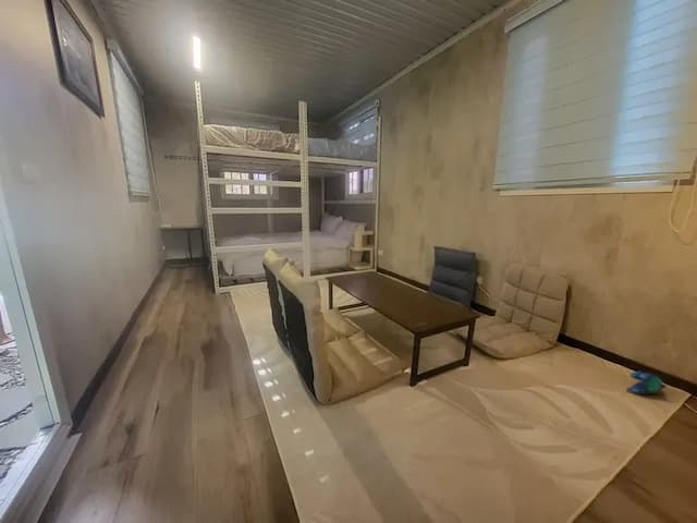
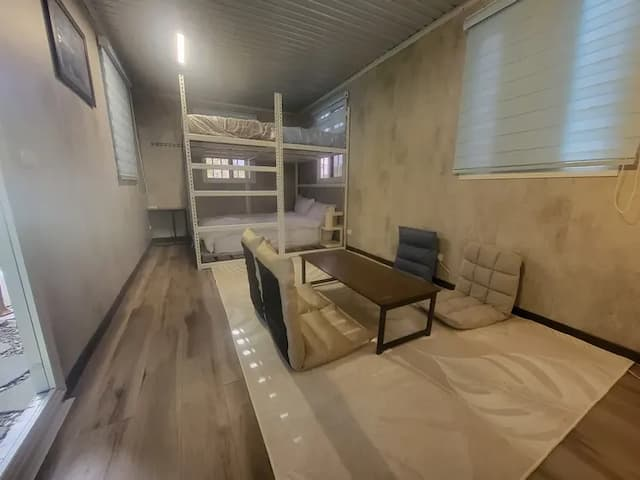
- plush toy (645, 380)
